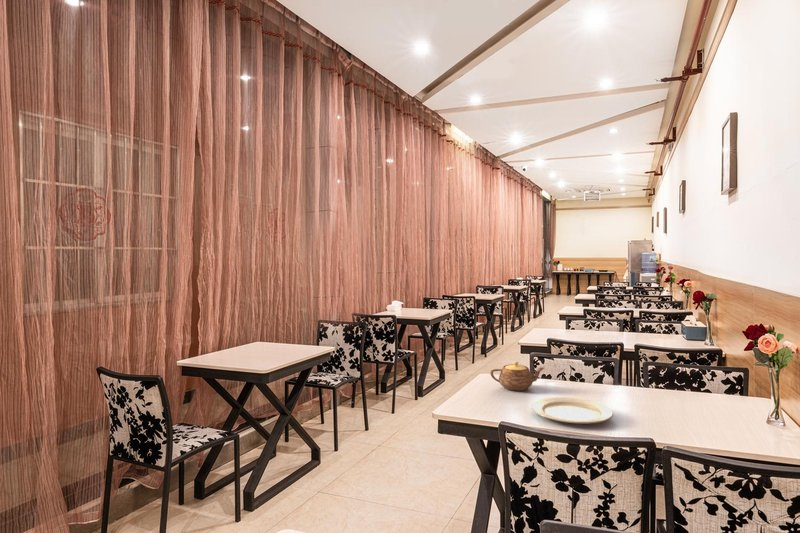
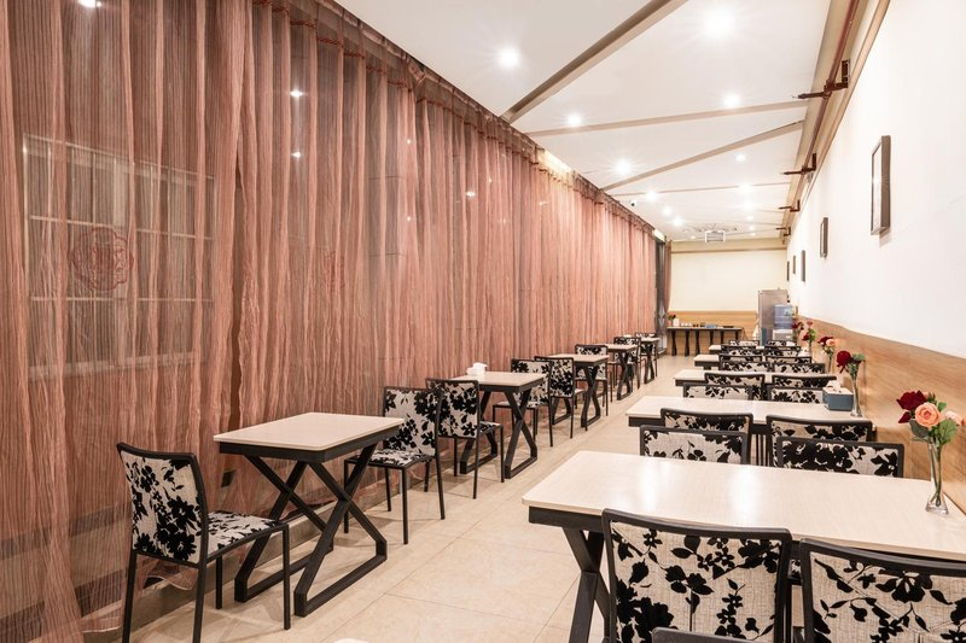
- teapot (517, 374)
- chinaware (571, 411)
